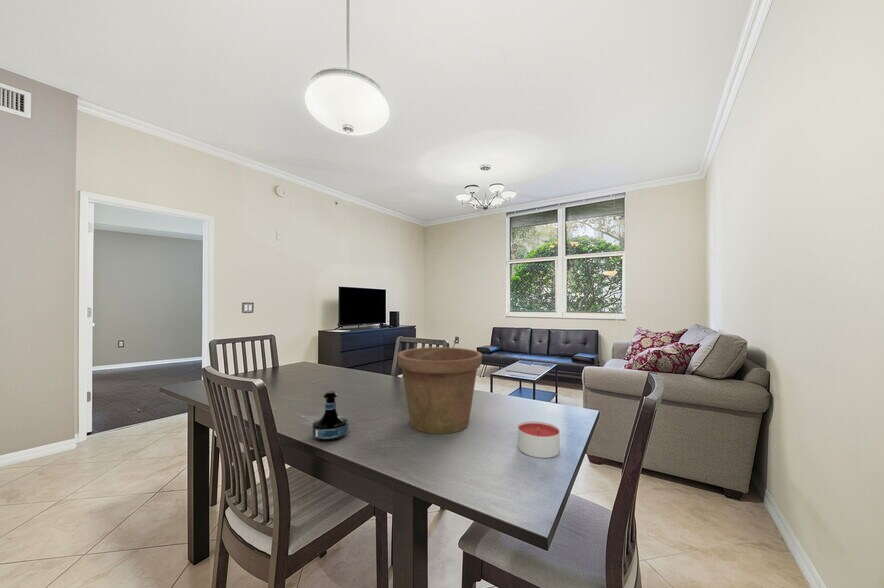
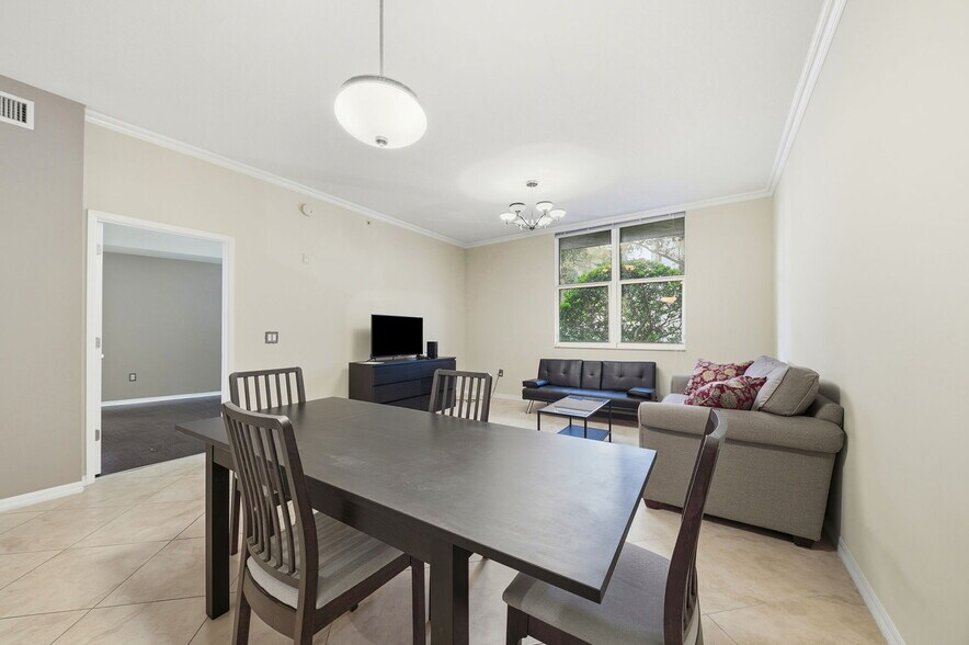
- flower pot (439, 387)
- candle (538, 437)
- tequila bottle (330, 413)
